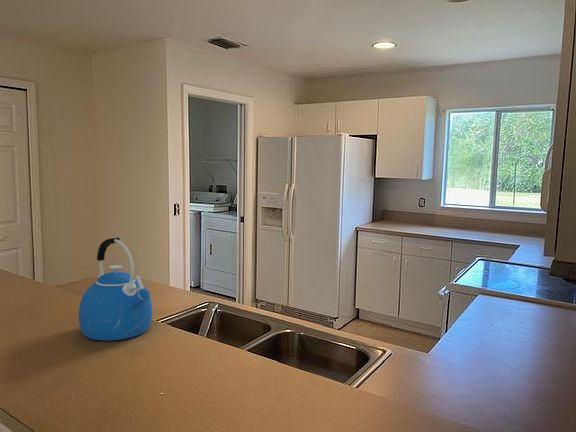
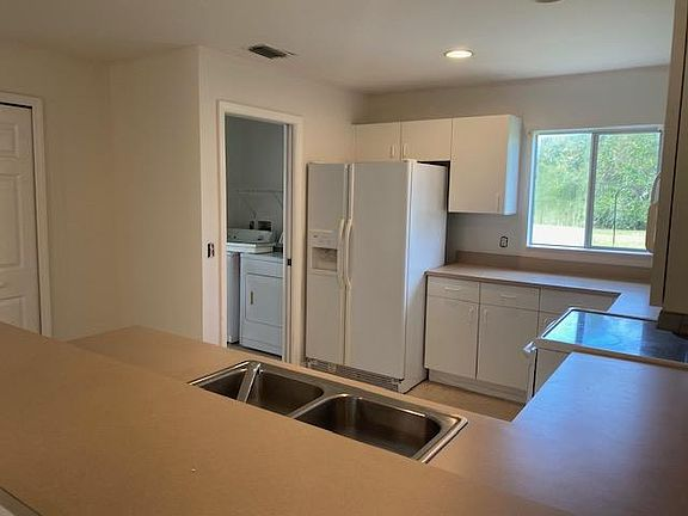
- kettle (120, 285)
